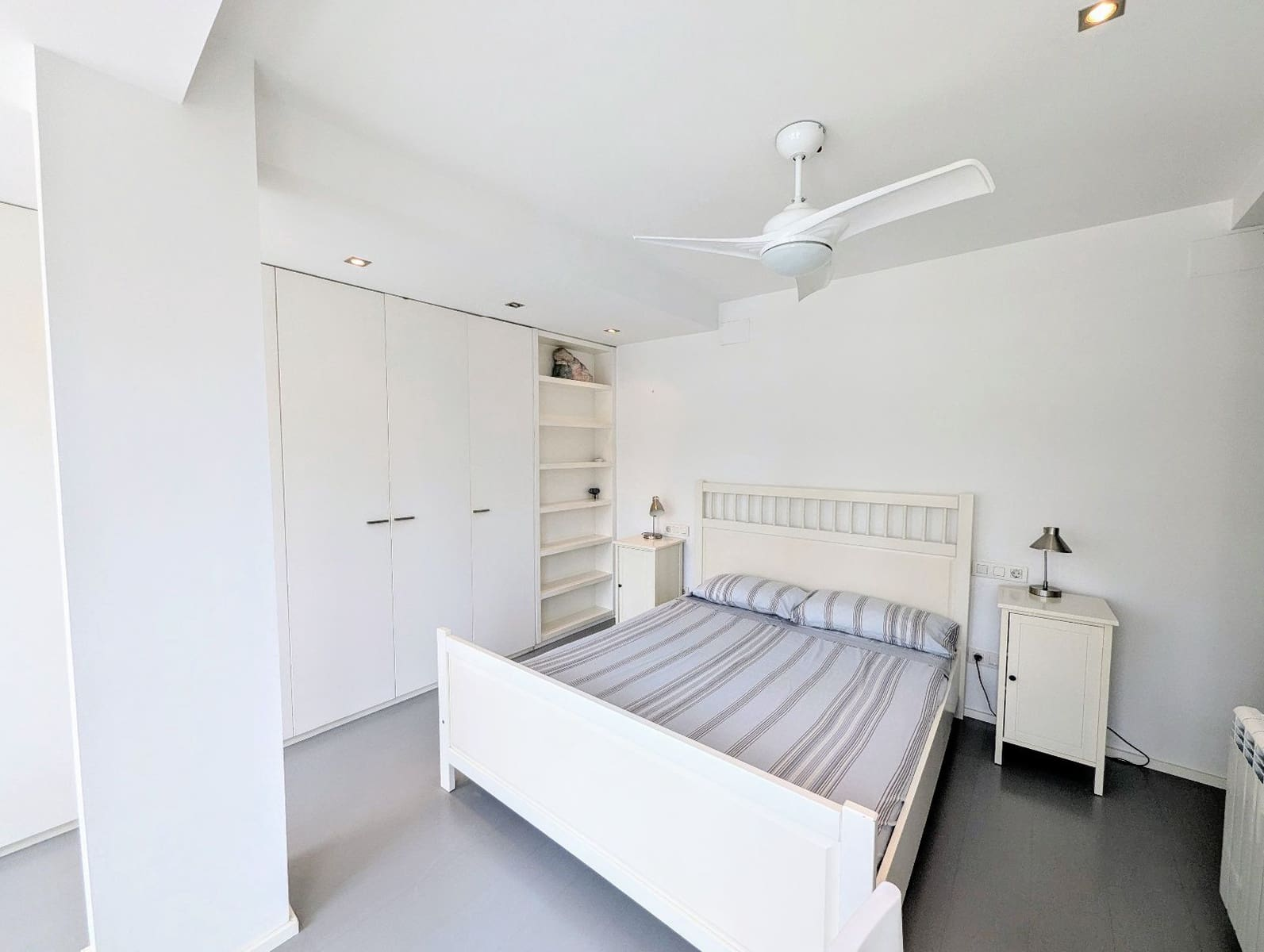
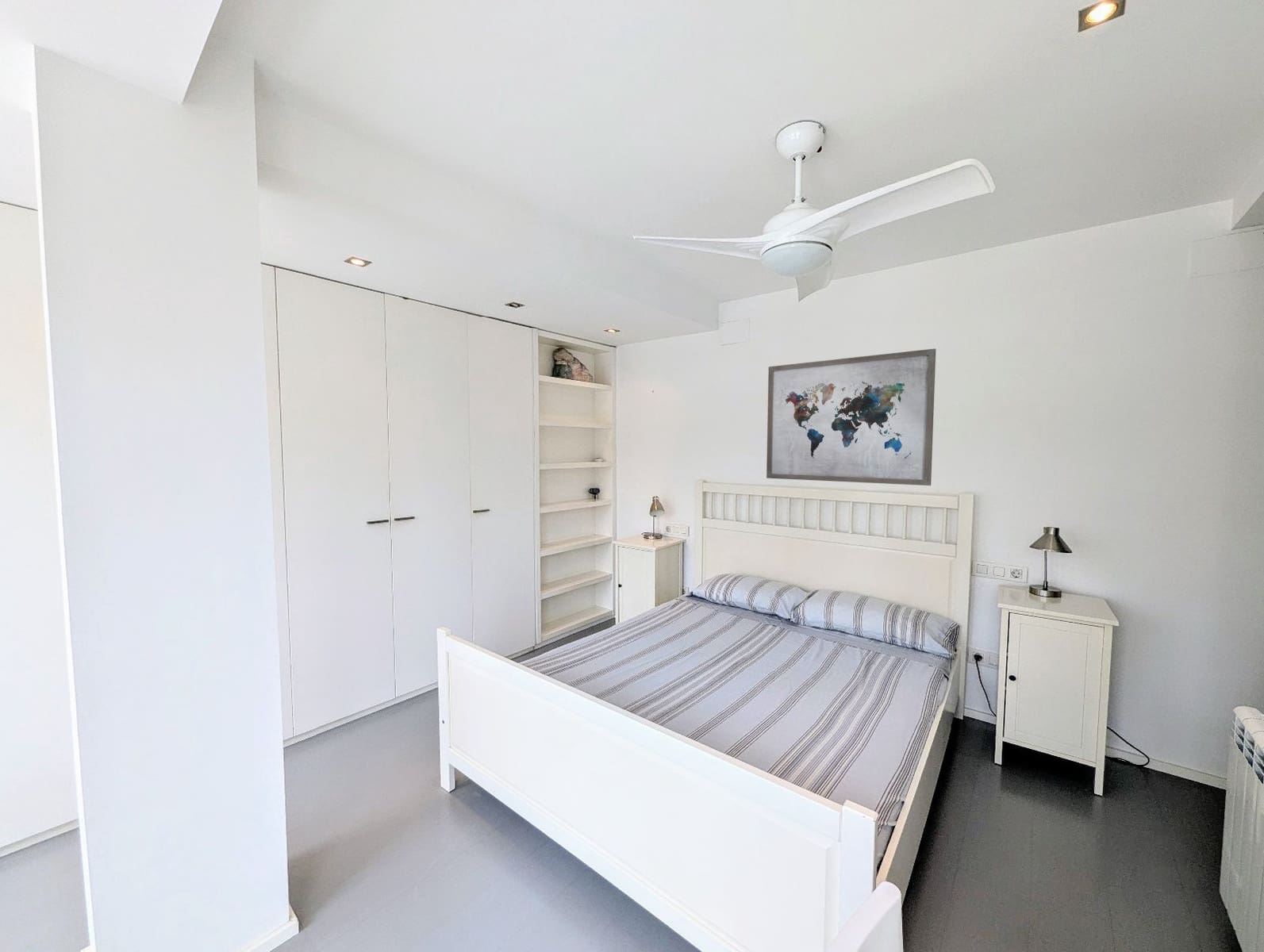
+ wall art (842, 420)
